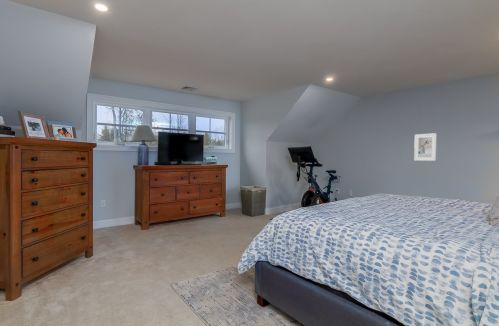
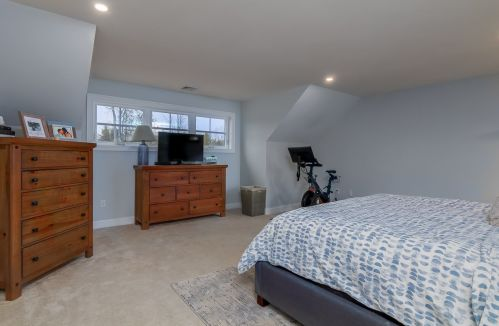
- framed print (425, 147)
